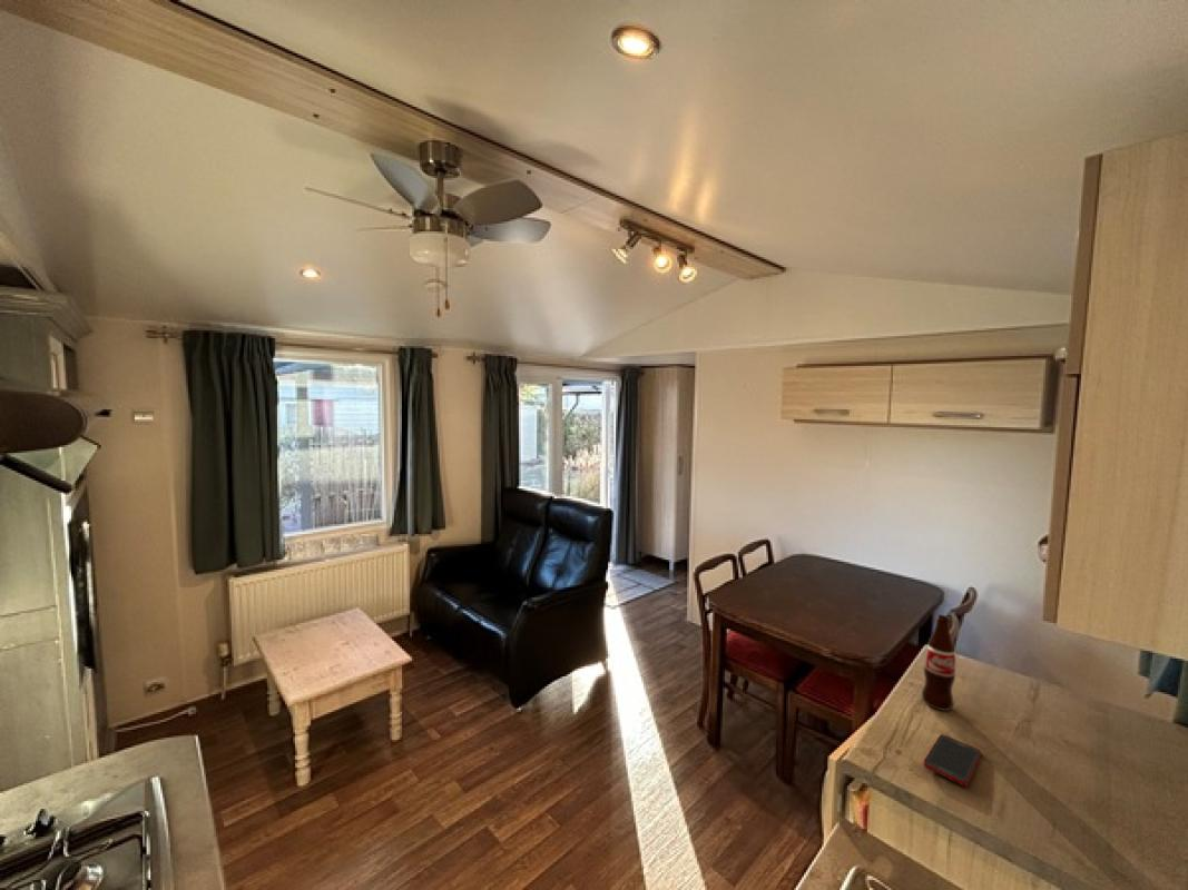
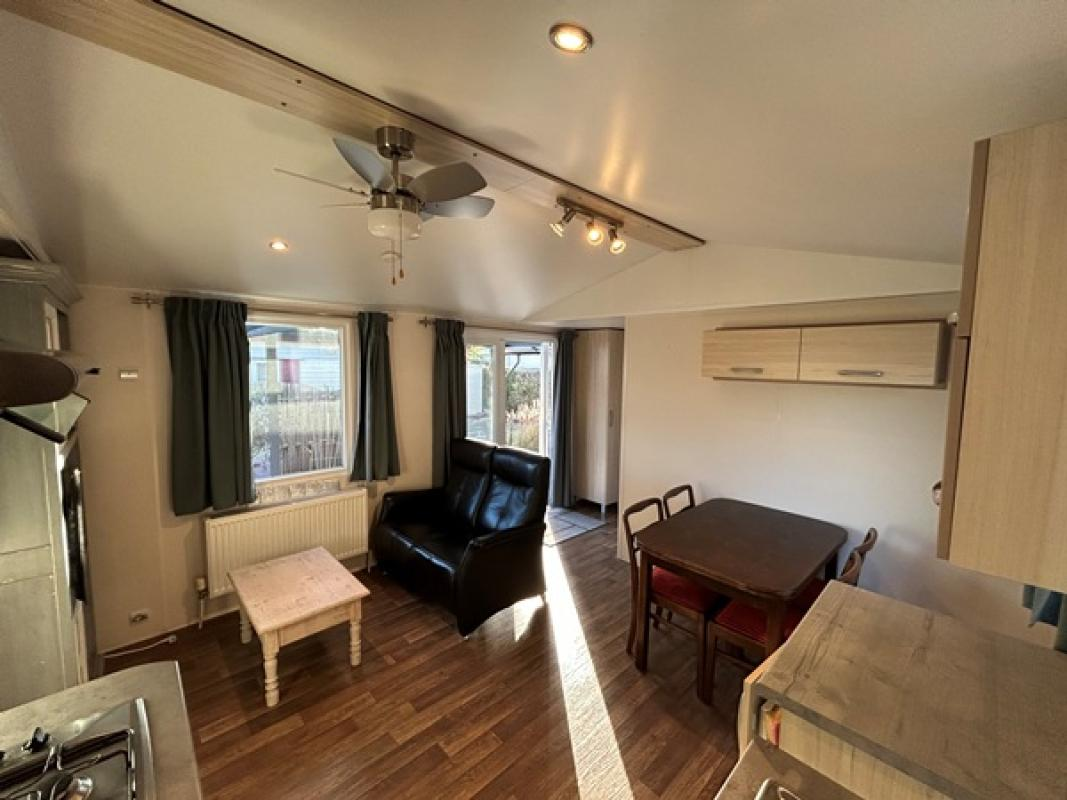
- bottle (940, 660)
- cell phone (952, 759)
